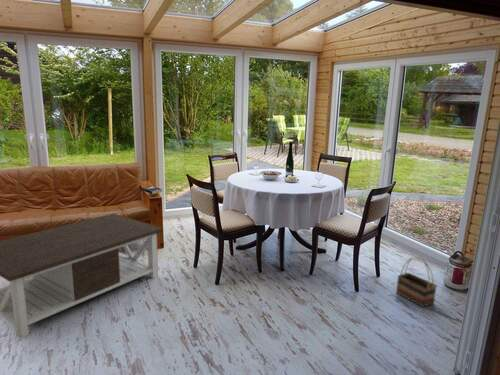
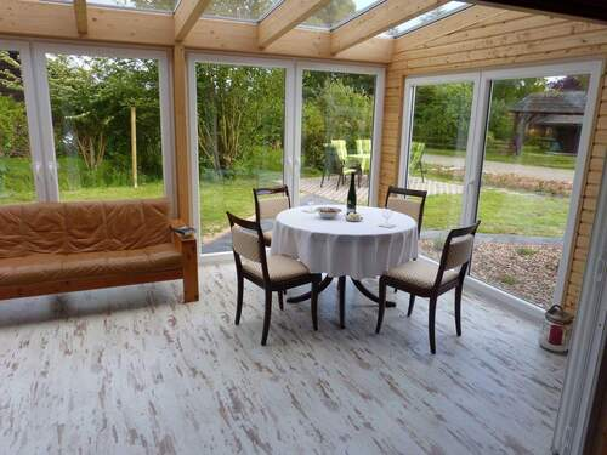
- basket (417, 277)
- coffee table (75, 264)
